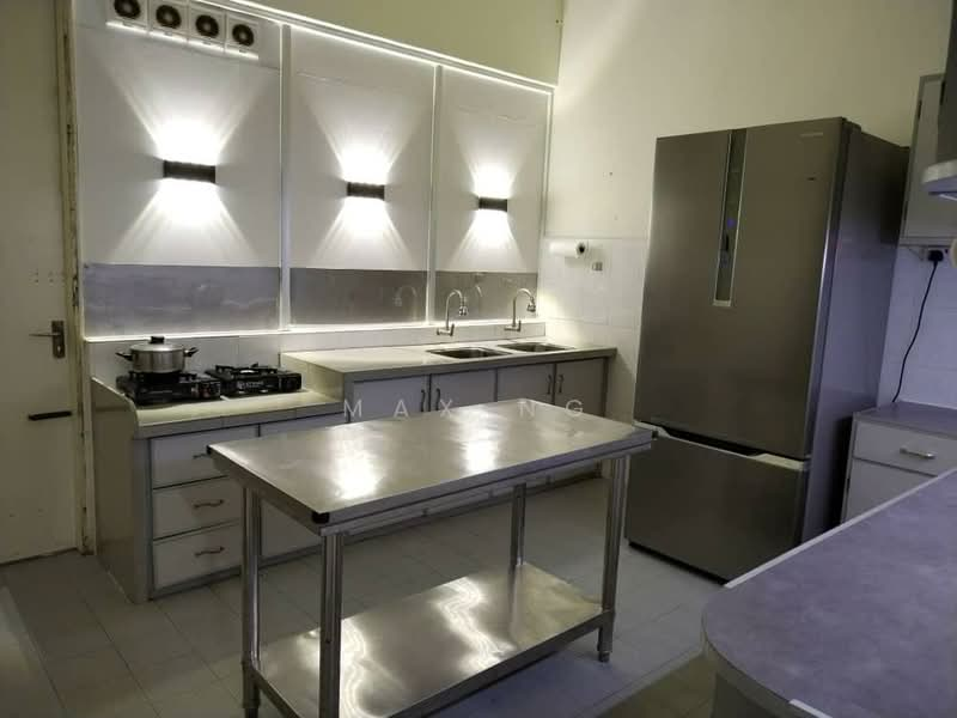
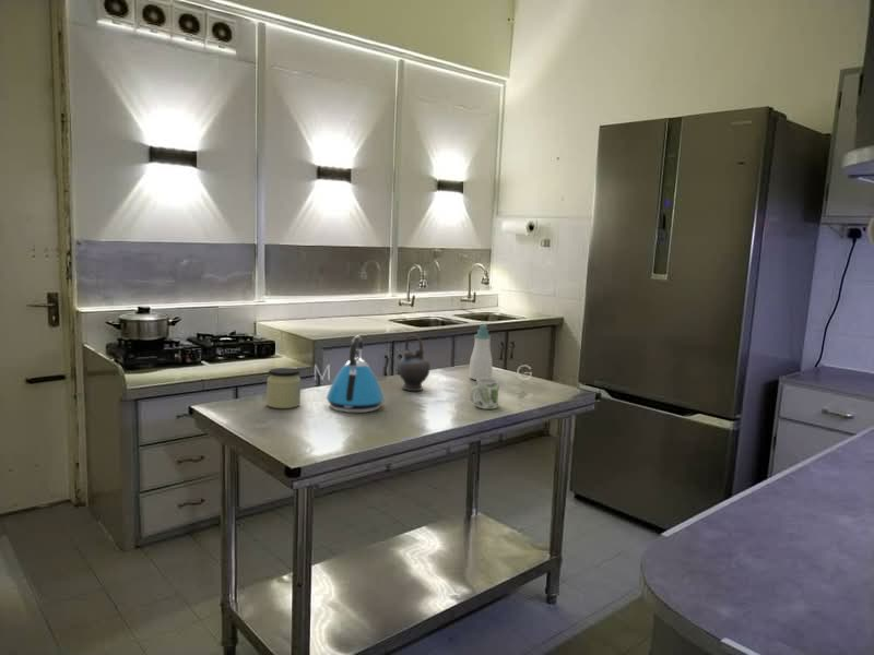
+ kettle (355, 371)
+ teapot (411, 361)
+ mug (483, 393)
+ soap bottle (481, 352)
+ jar (283, 388)
